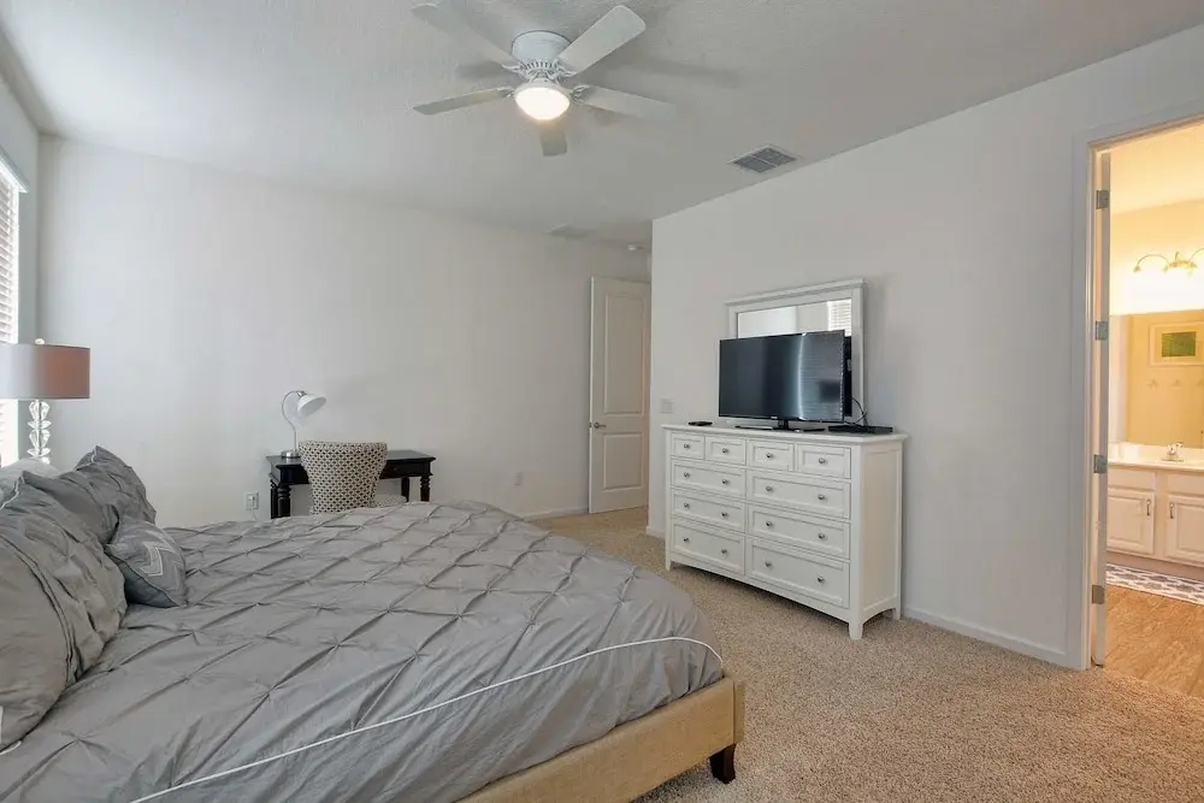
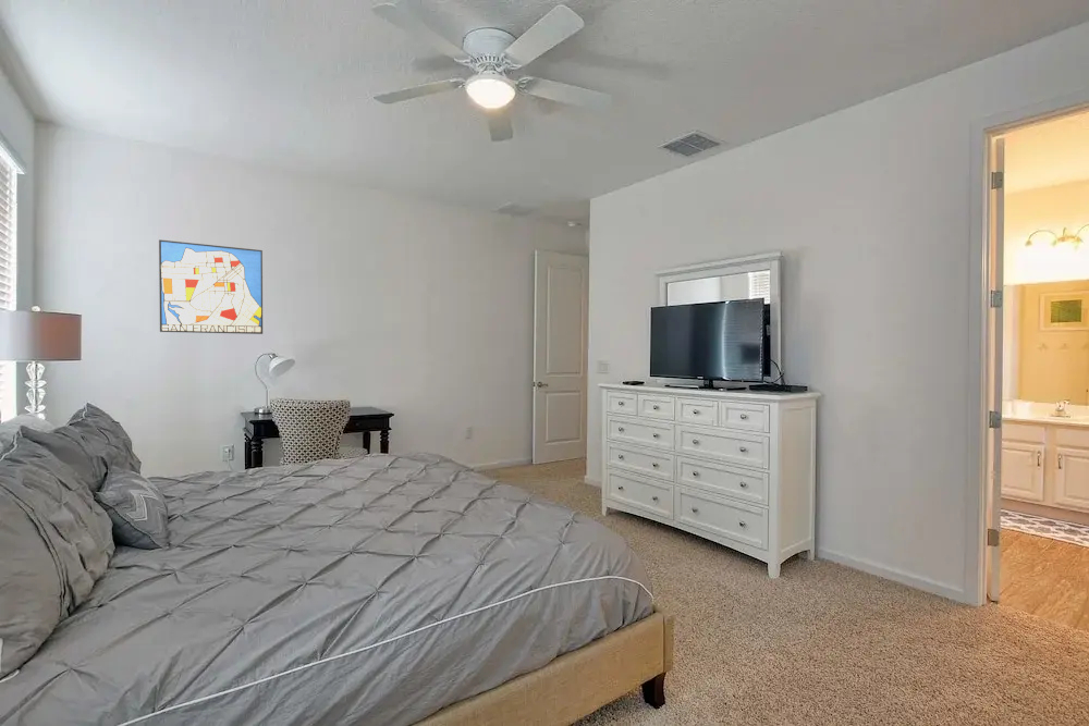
+ wall art (212, 288)
